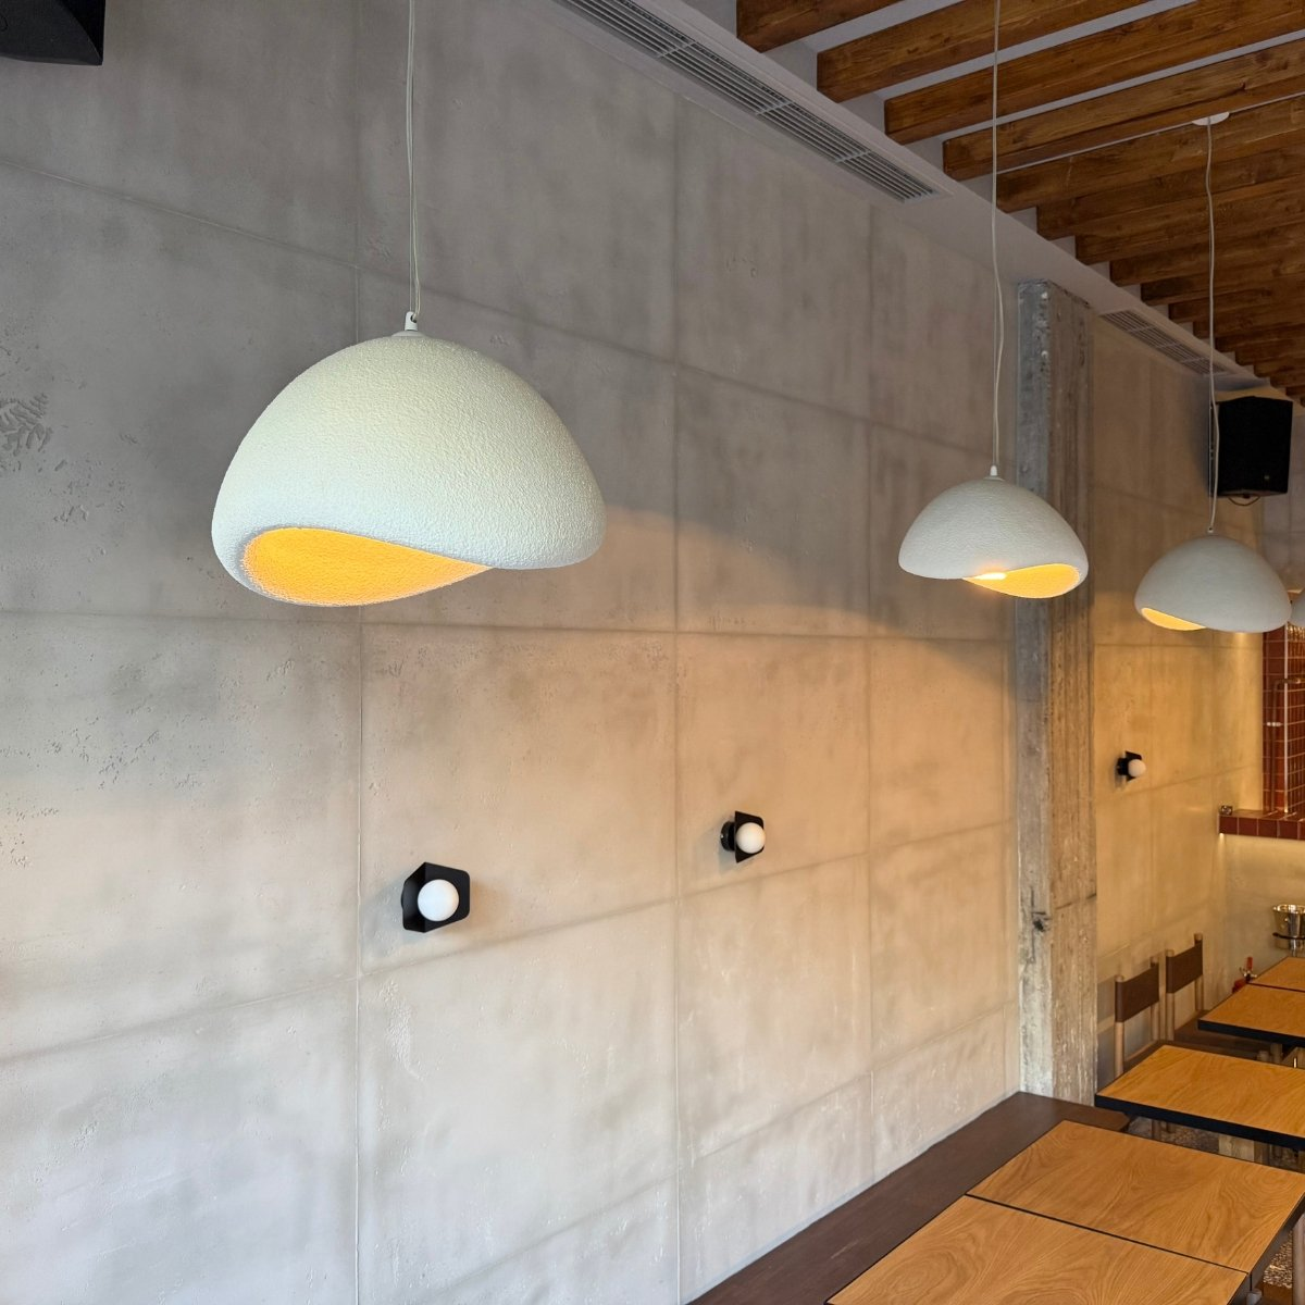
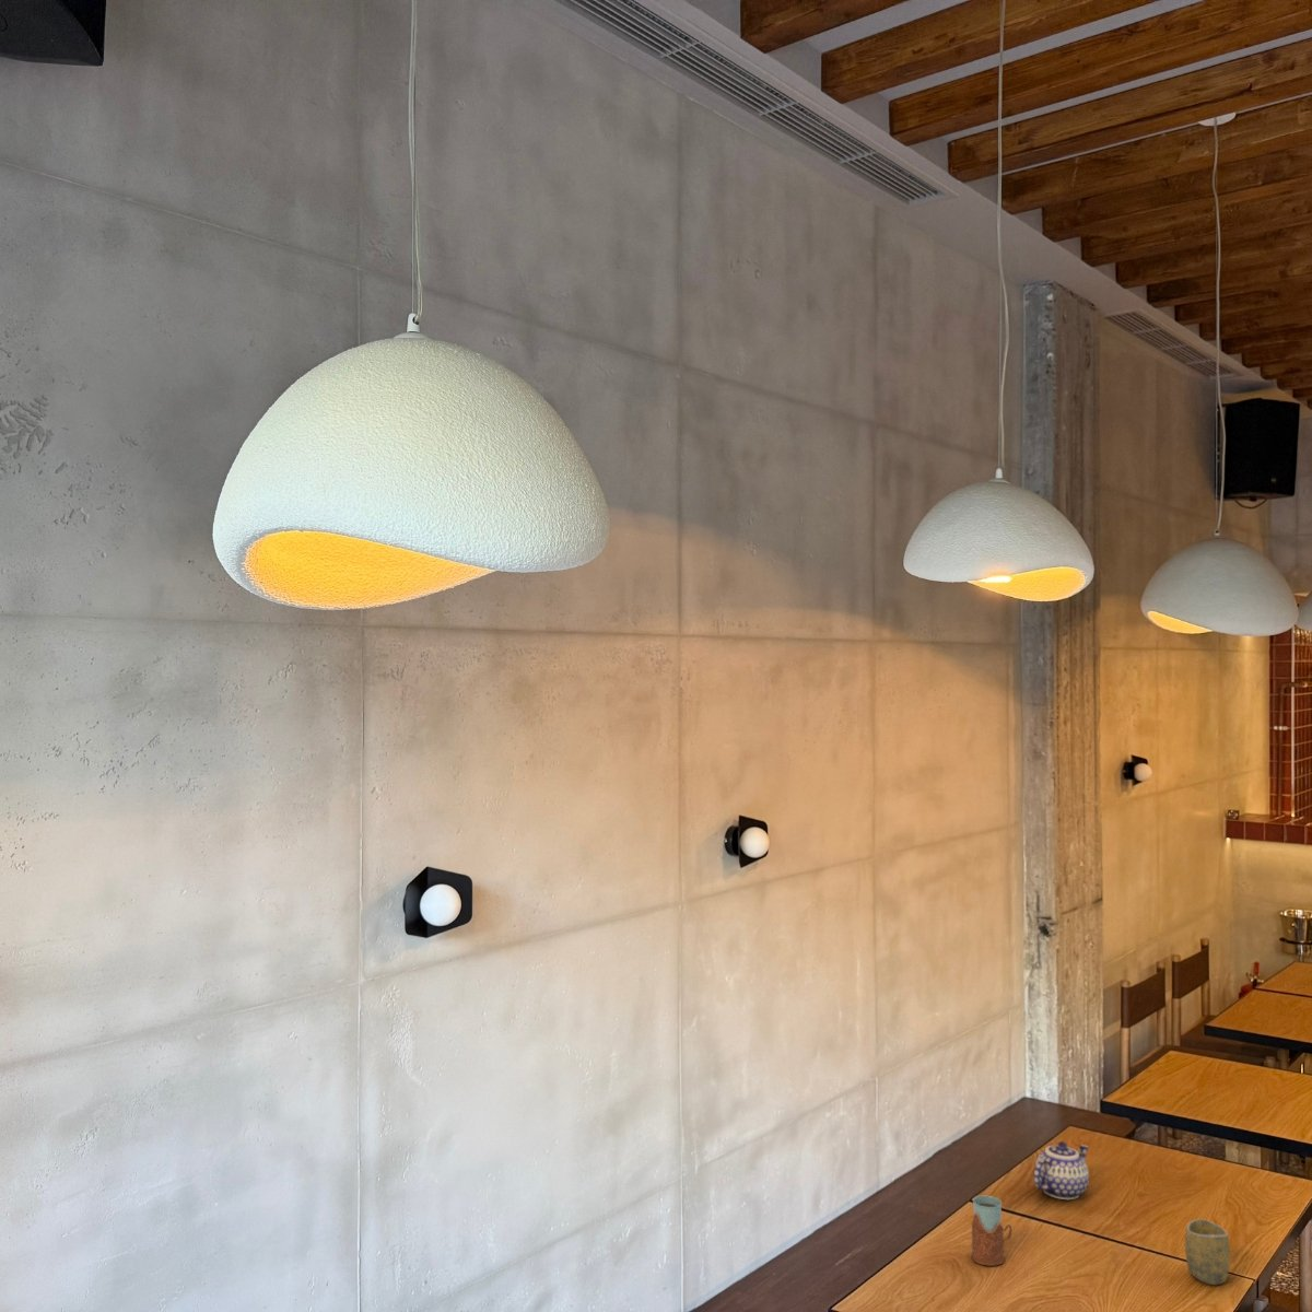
+ drinking glass (992, 1228)
+ teapot (1062, 1168)
+ cup (1207, 1252)
